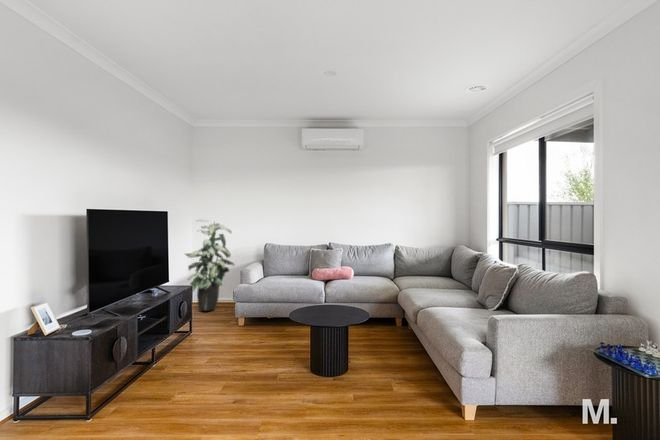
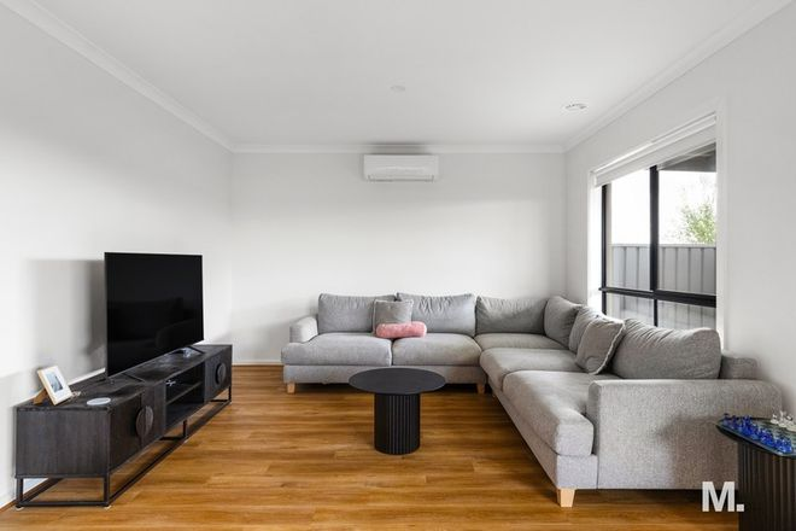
- indoor plant (208, 264)
